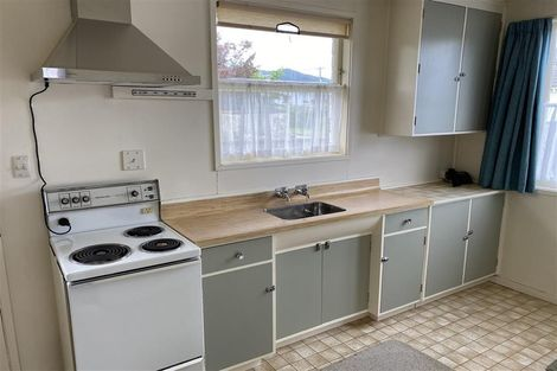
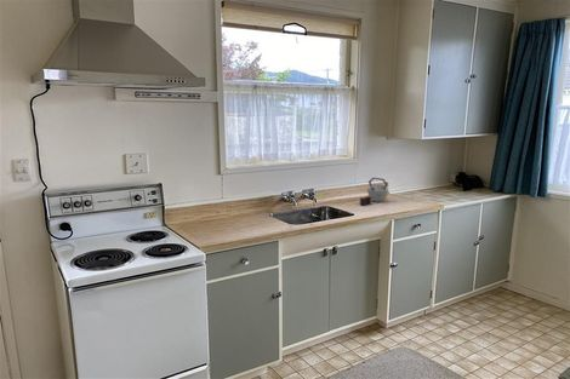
+ kettle (371, 190)
